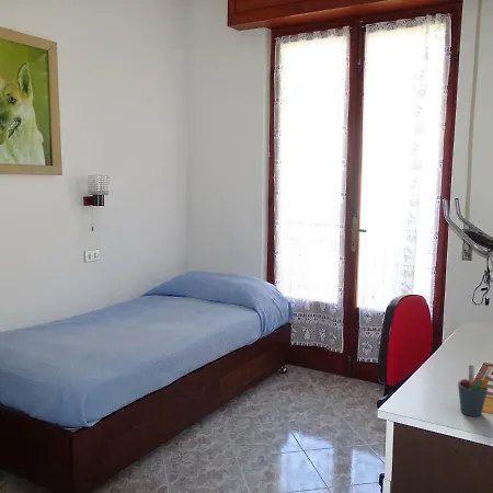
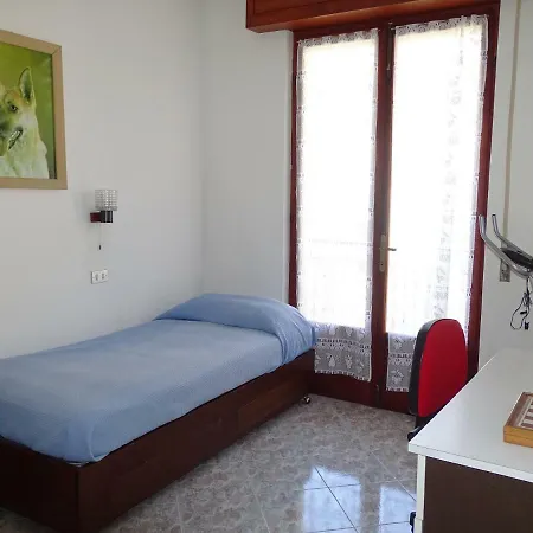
- pen holder (472, 391)
